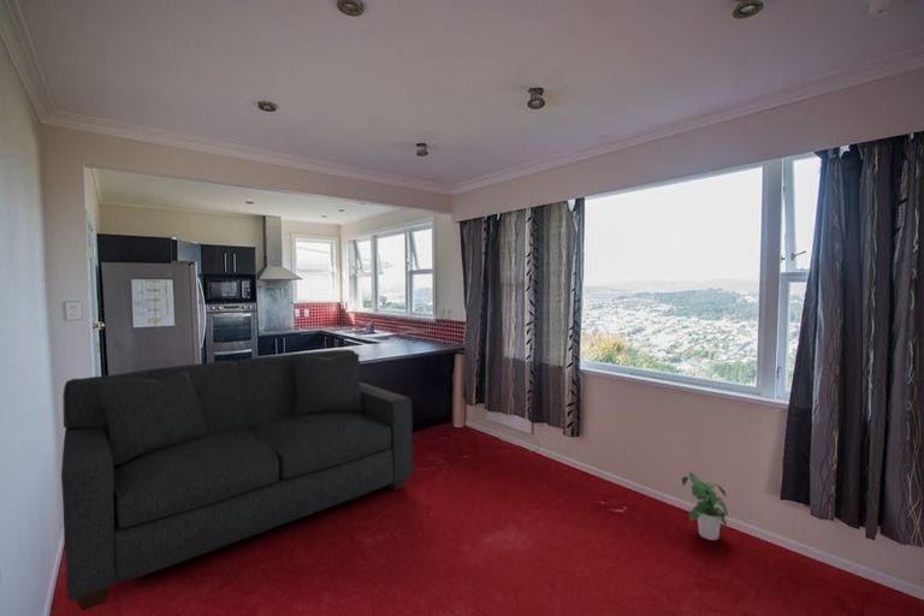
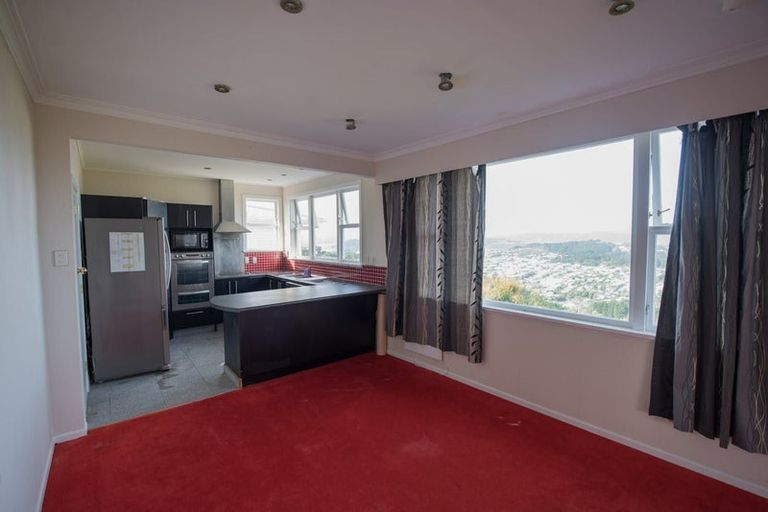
- potted plant (704, 507)
- sofa (256, 436)
